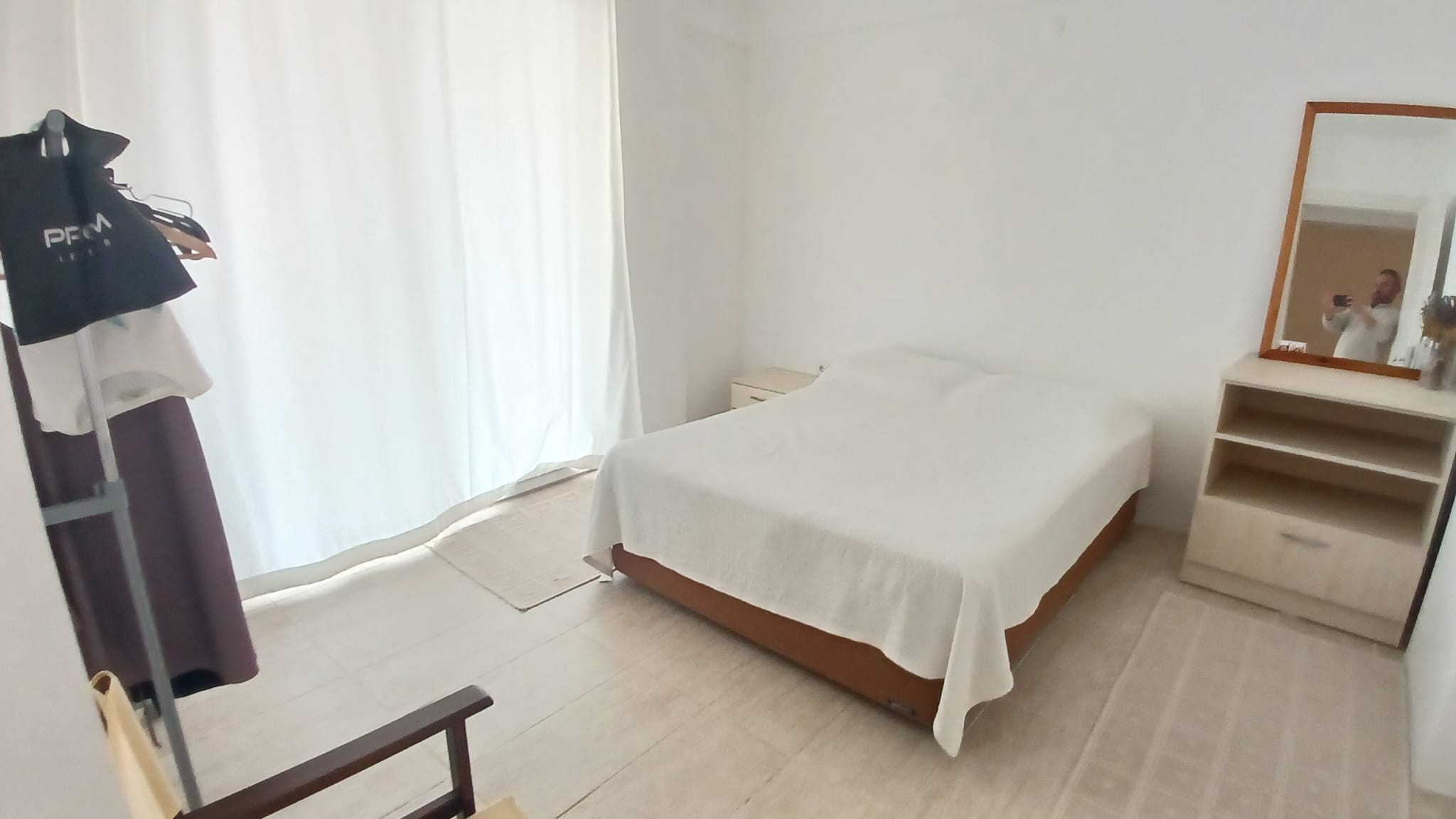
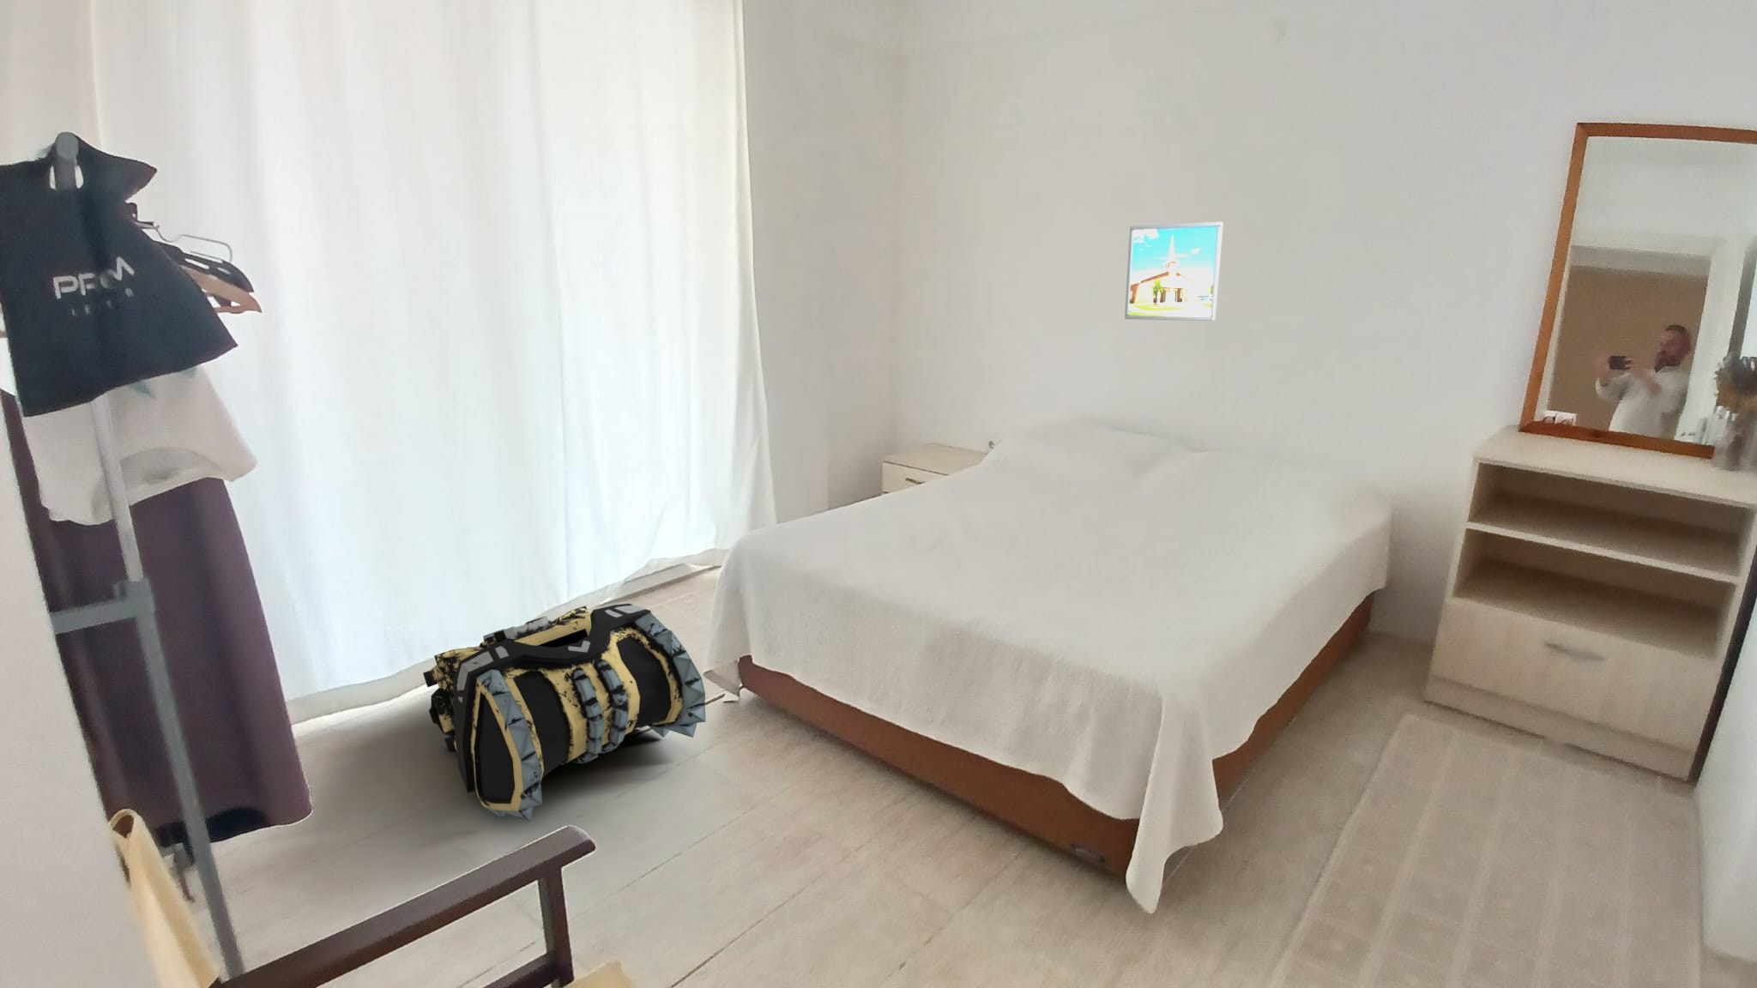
+ treasure chest (549, 689)
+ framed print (1172, 271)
